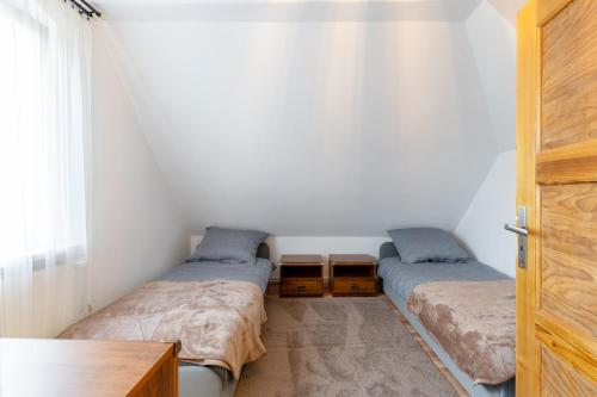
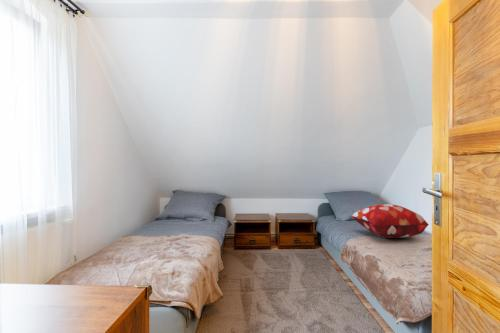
+ decorative pillow (387, 219)
